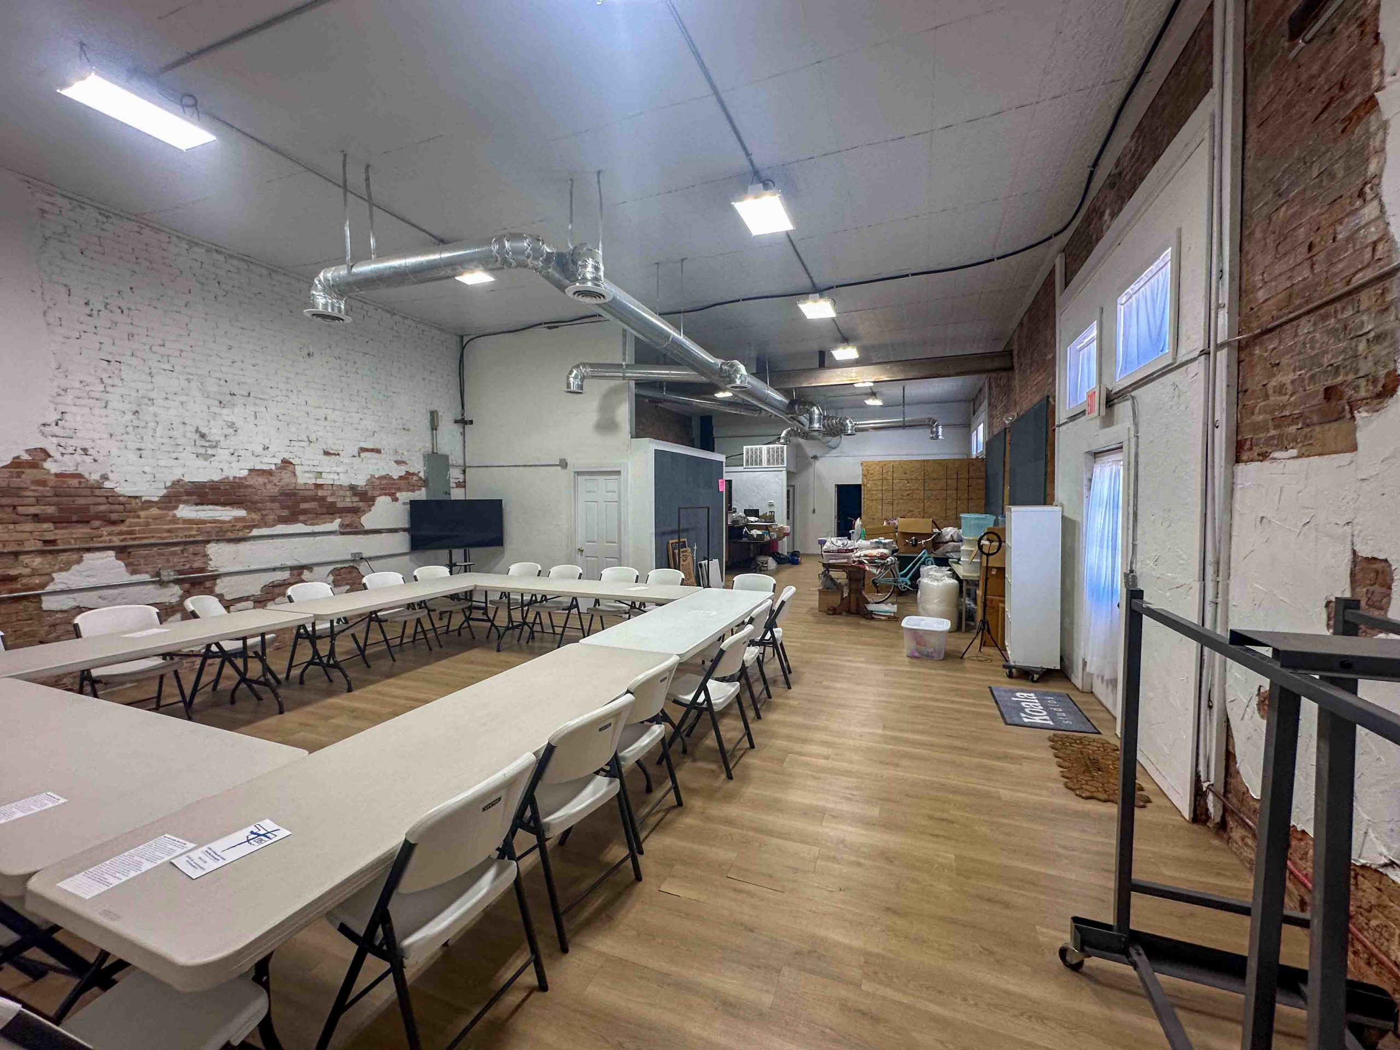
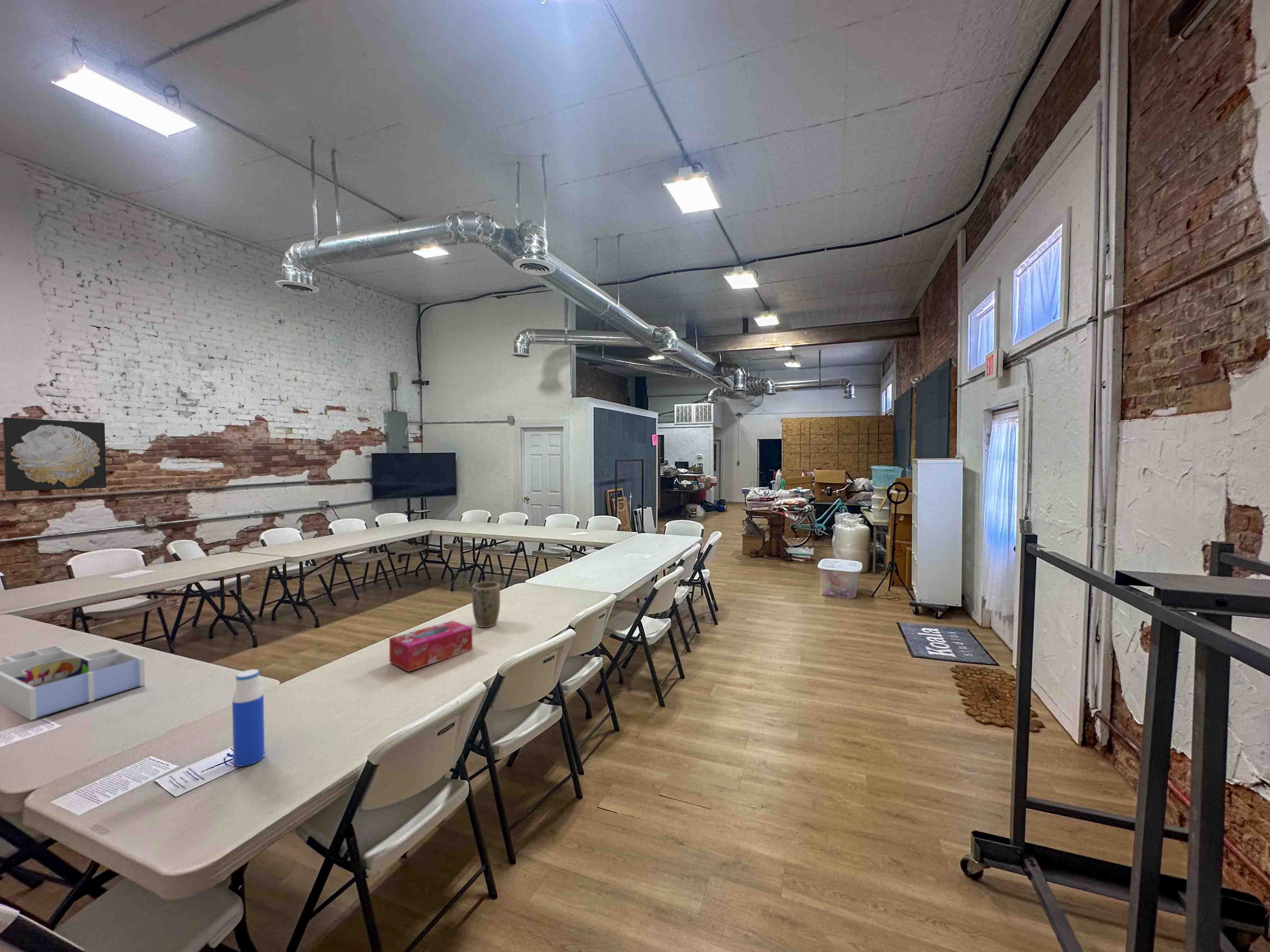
+ wall art (58, 455)
+ water bottle (248, 716)
+ plant pot (486, 604)
+ tissue box (432, 644)
+ desk organizer (62, 674)
